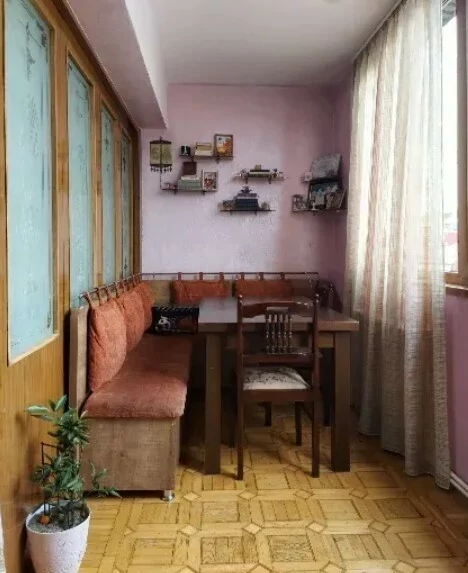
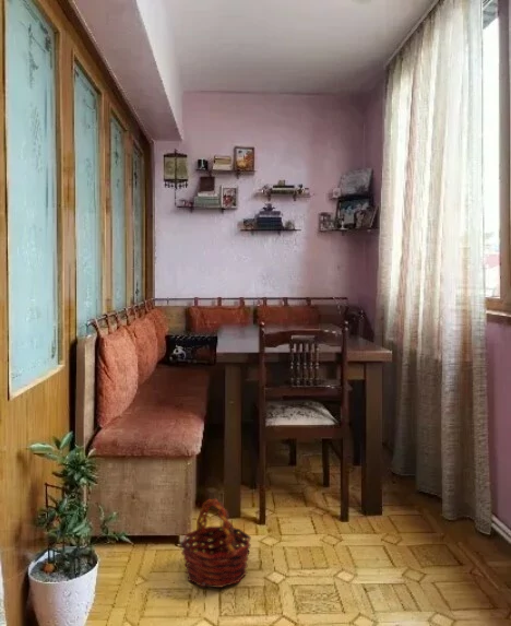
+ basket (216, 535)
